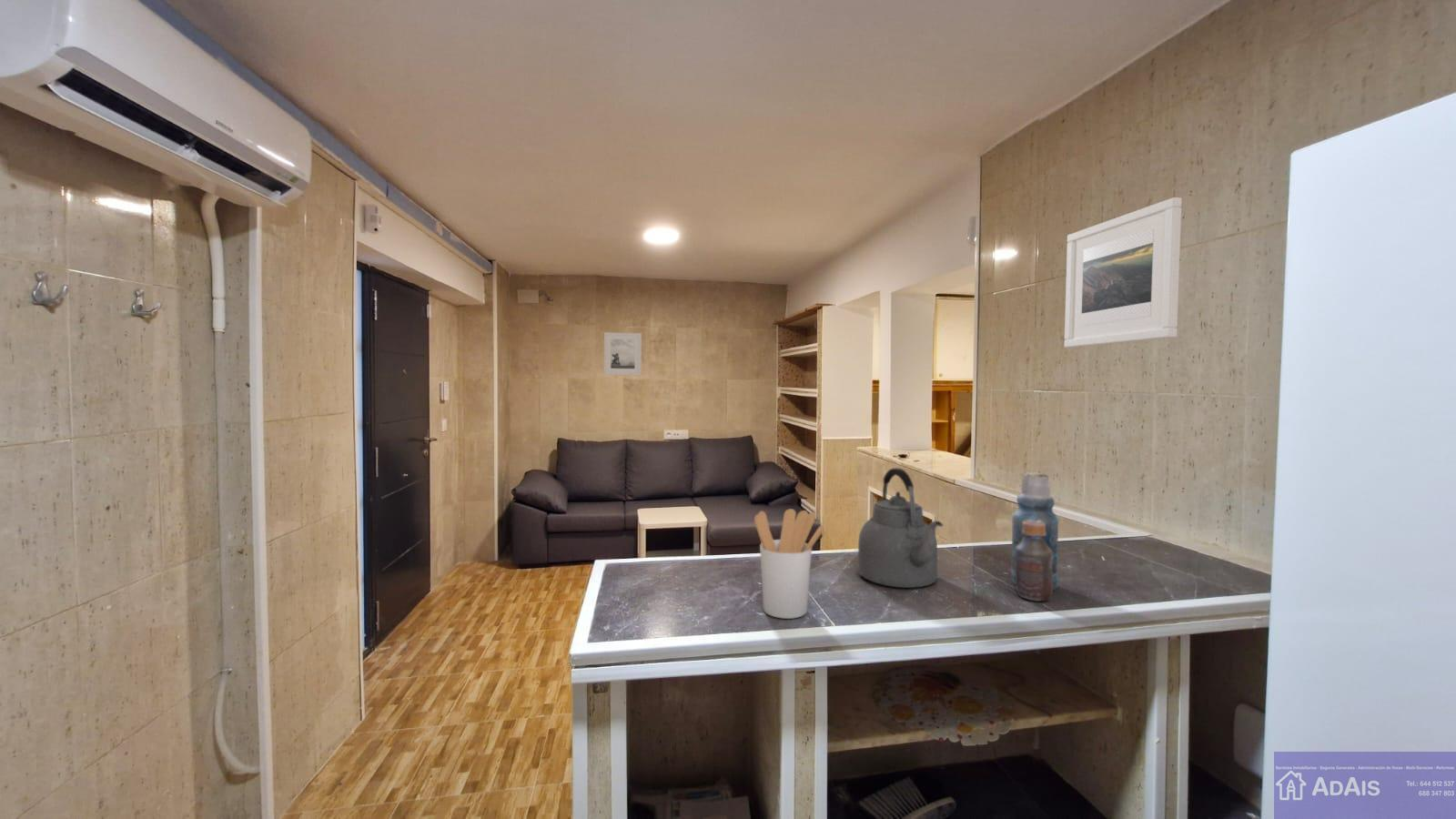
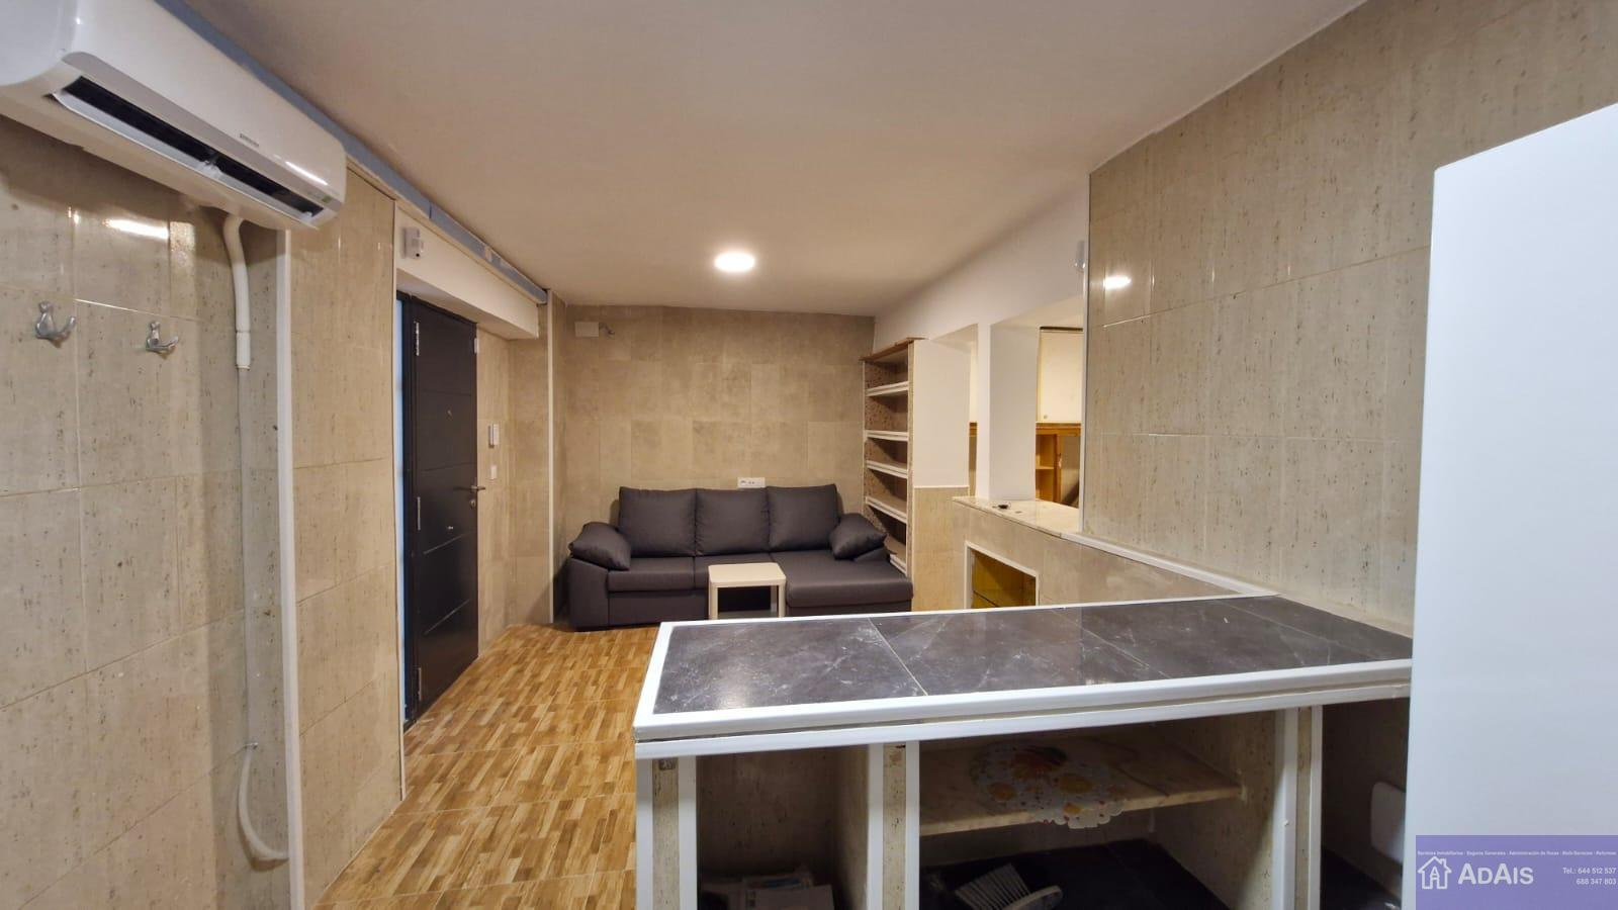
- kettle (906, 527)
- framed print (622, 354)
- utensil holder (790, 559)
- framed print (1116, 280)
- bottle (1036, 531)
